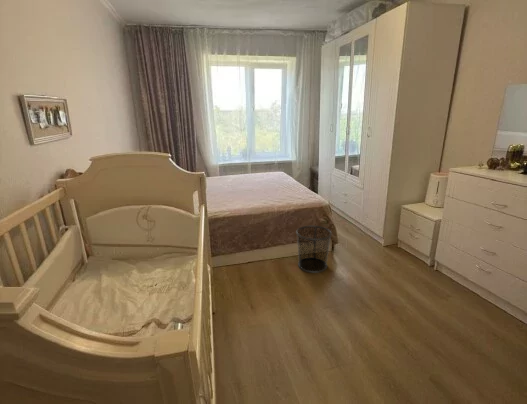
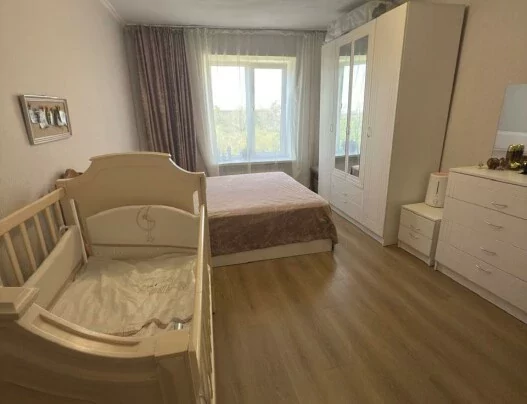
- waste bin (313, 249)
